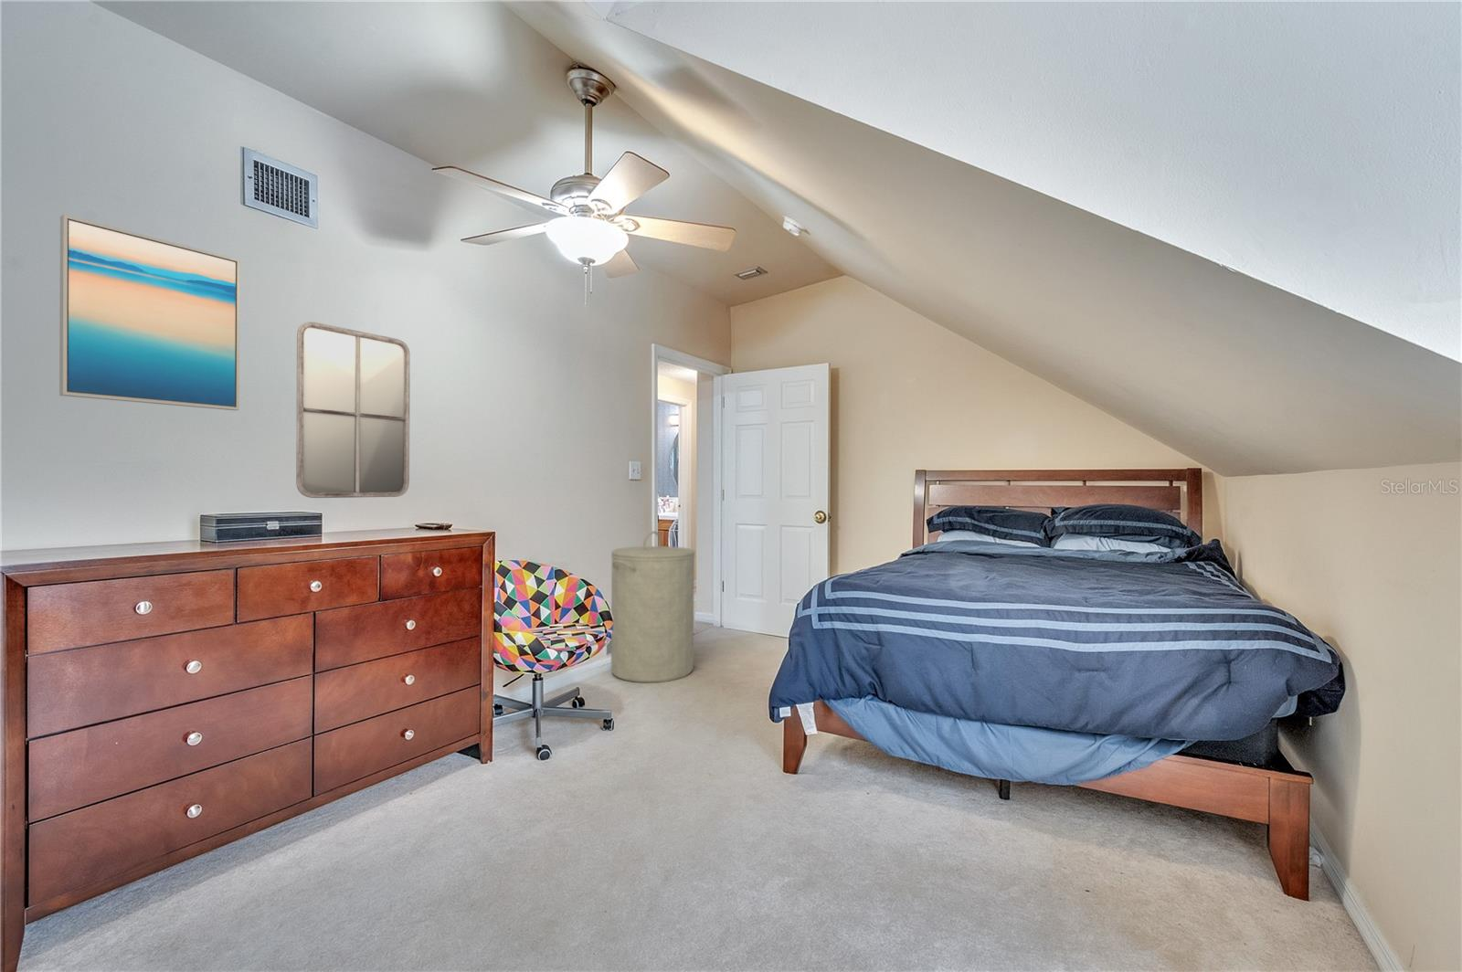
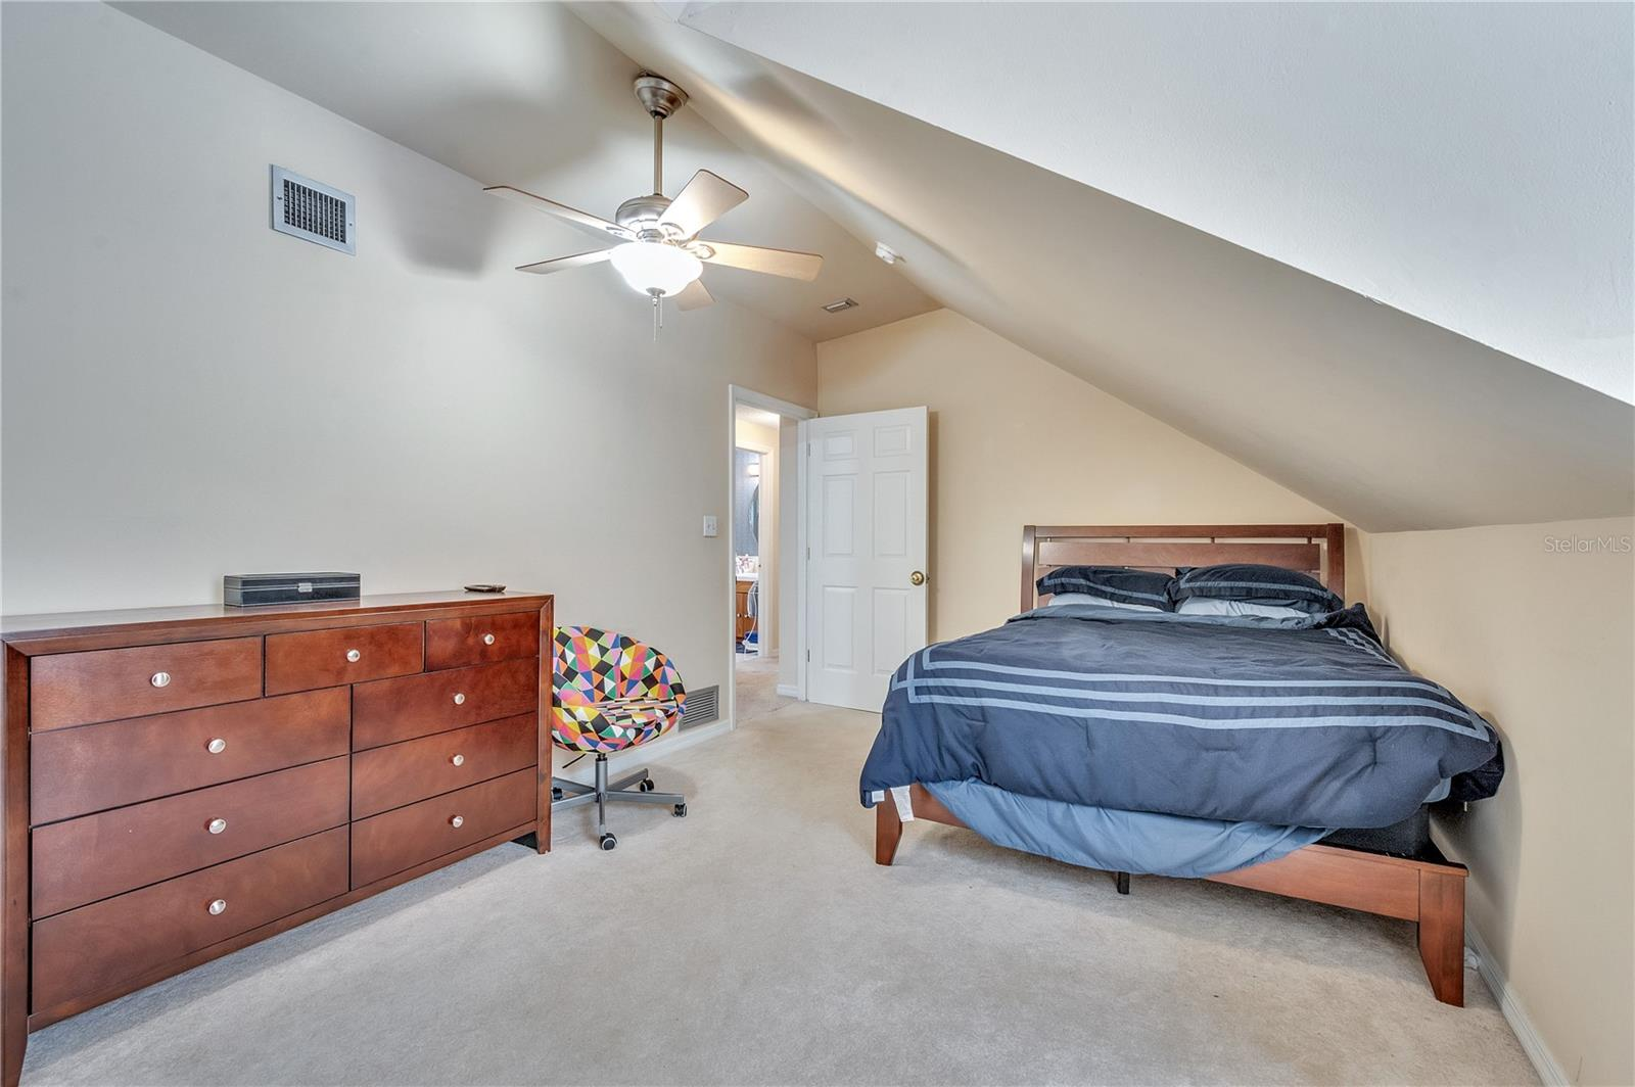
- laundry hamper (653, 600)
- home mirror (357, 413)
- wall art (157, 321)
